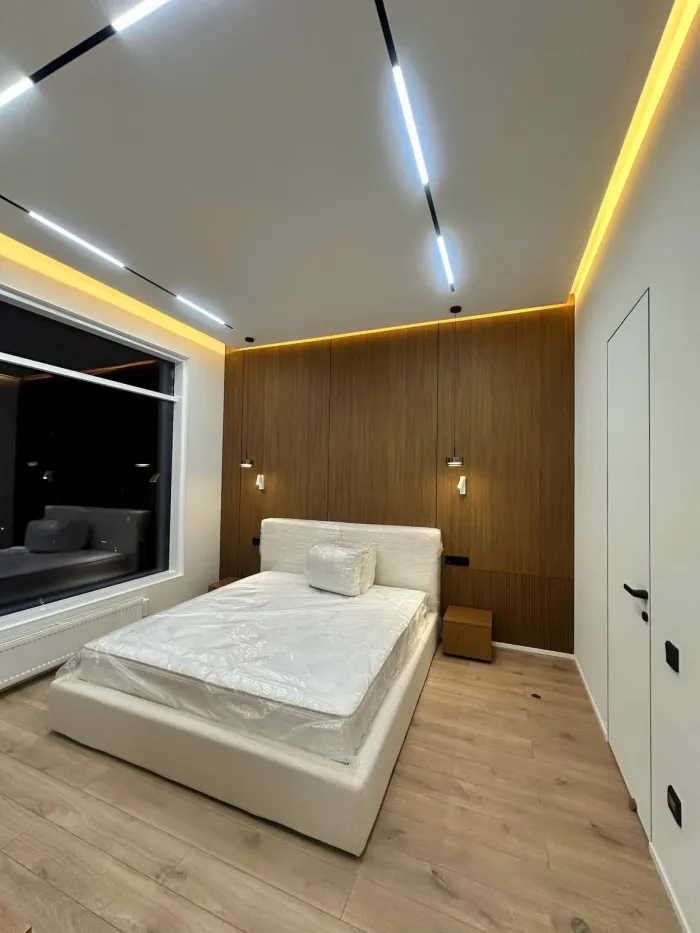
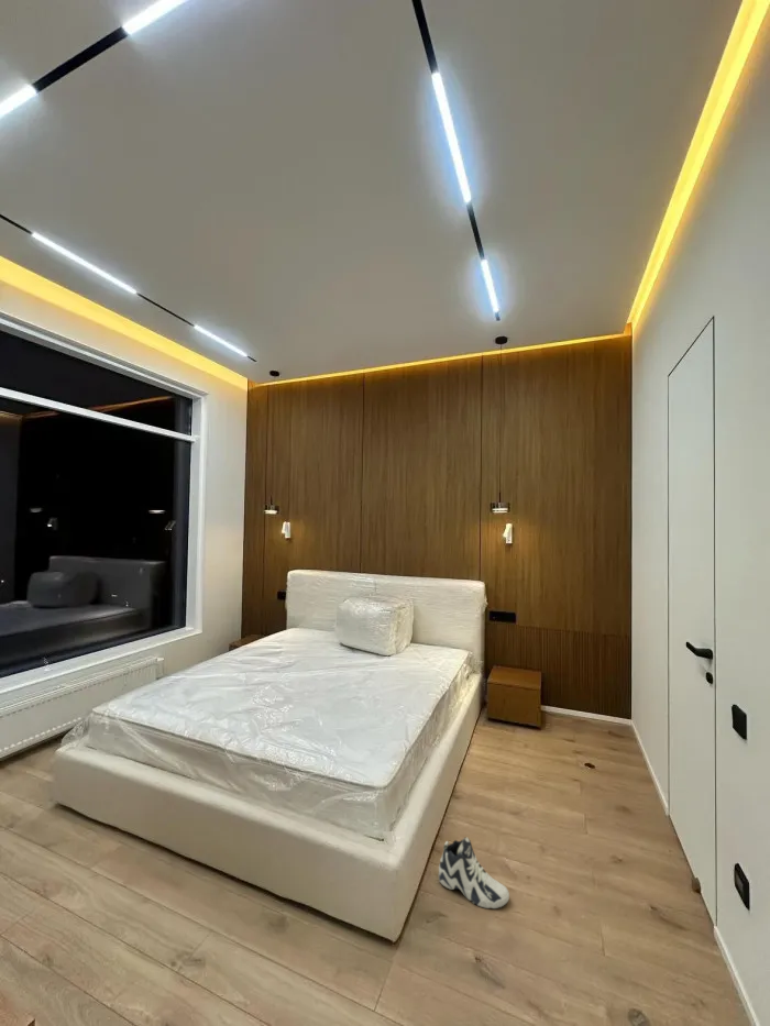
+ sneaker (473, 867)
